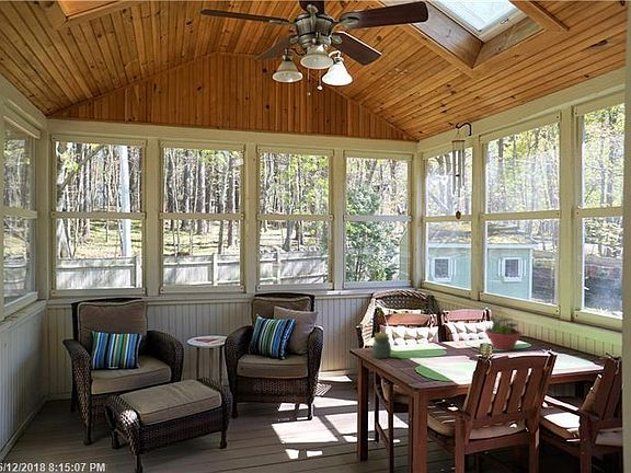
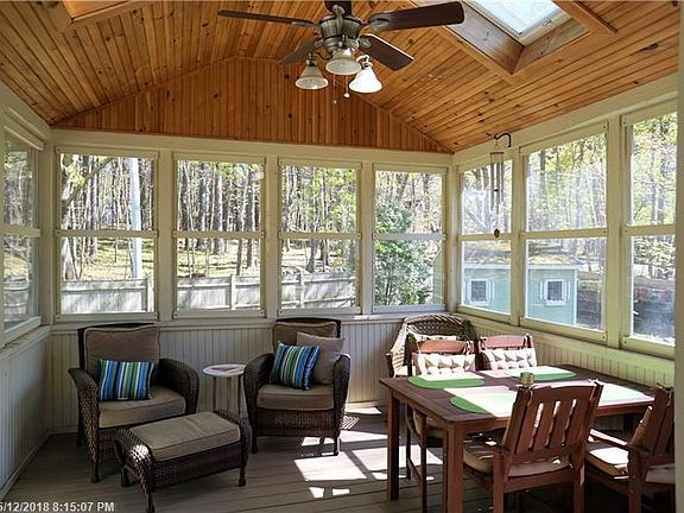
- jar (381, 345)
- potted flower (503, 332)
